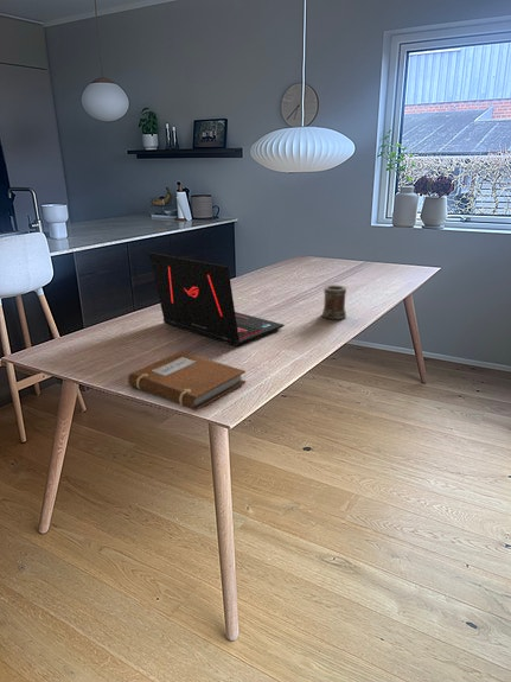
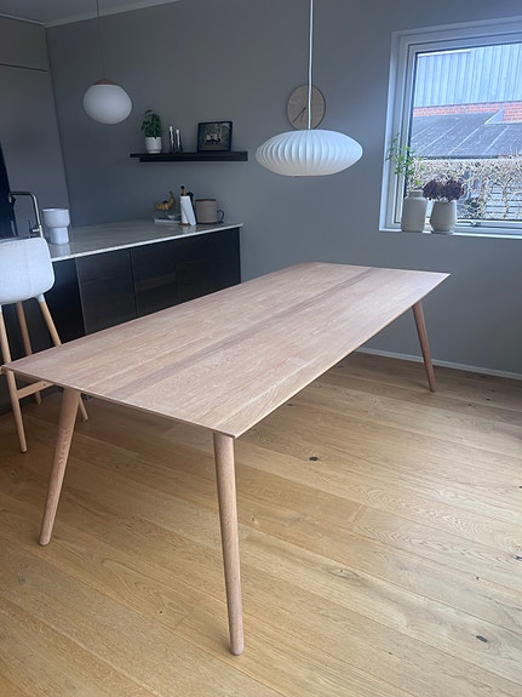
- laptop (217, 291)
- notebook (185, 377)
- mug (333, 302)
